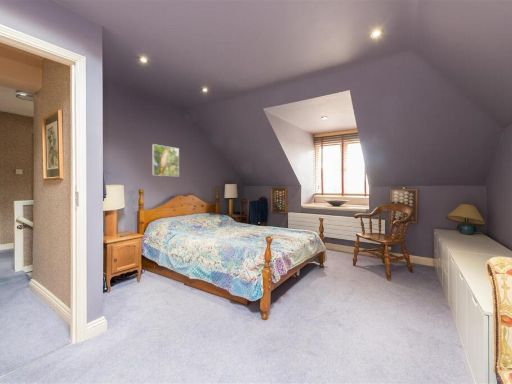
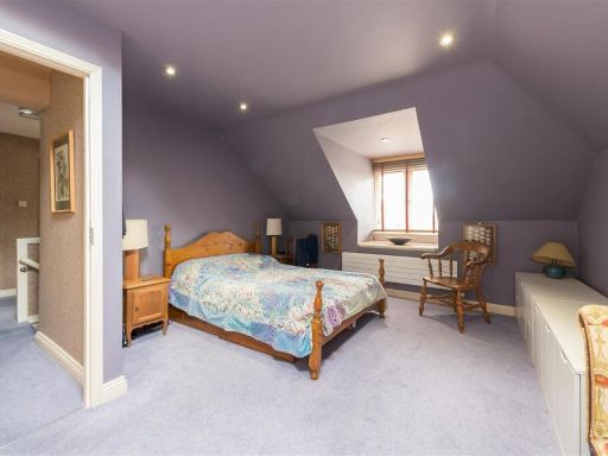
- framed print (166, 161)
